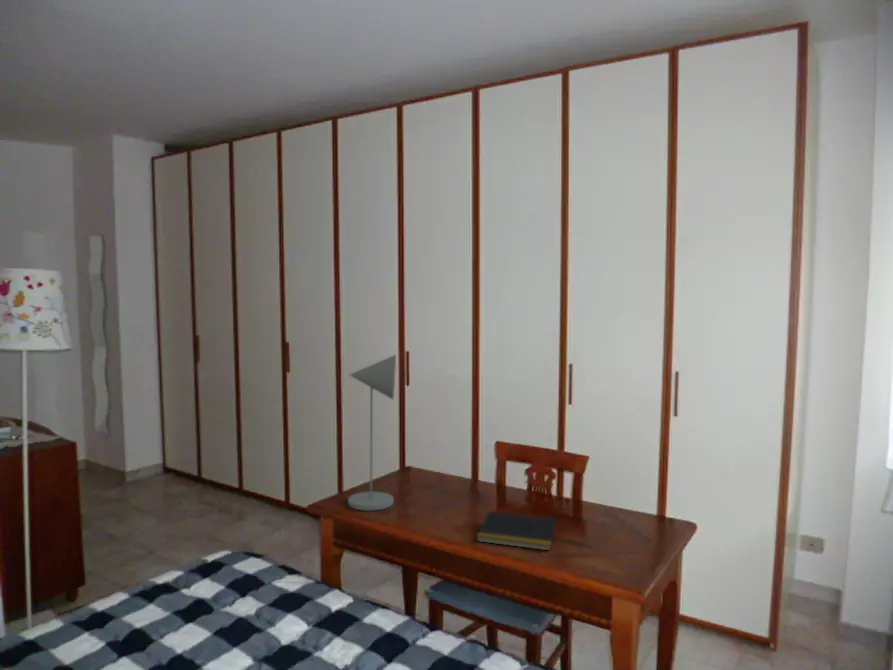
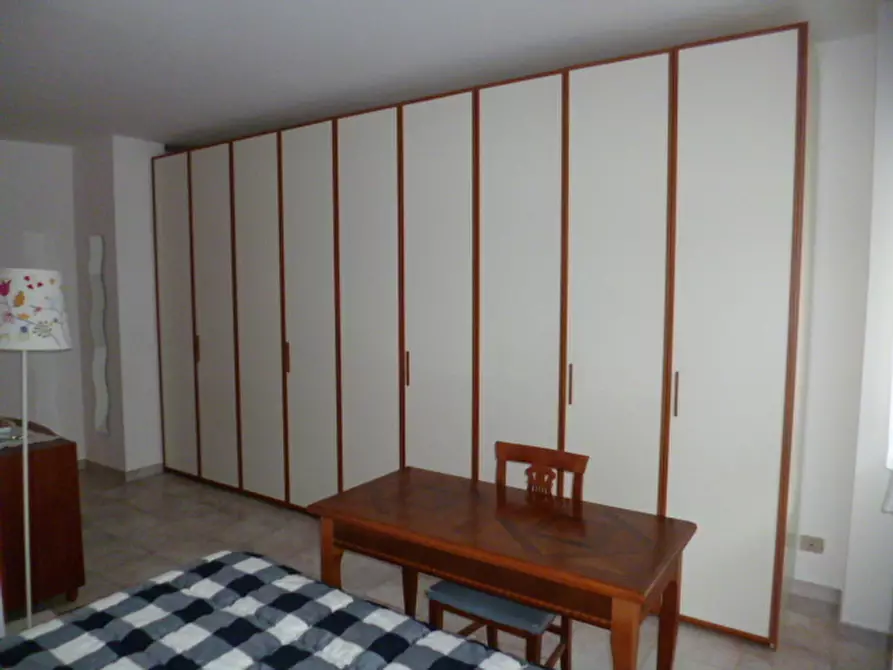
- notepad (517, 529)
- desk lamp (371, 429)
